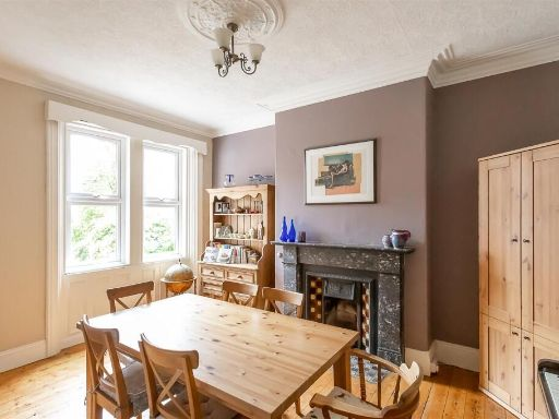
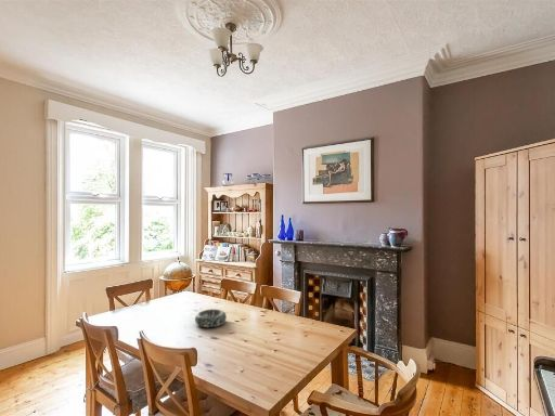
+ decorative bowl (210, 317)
